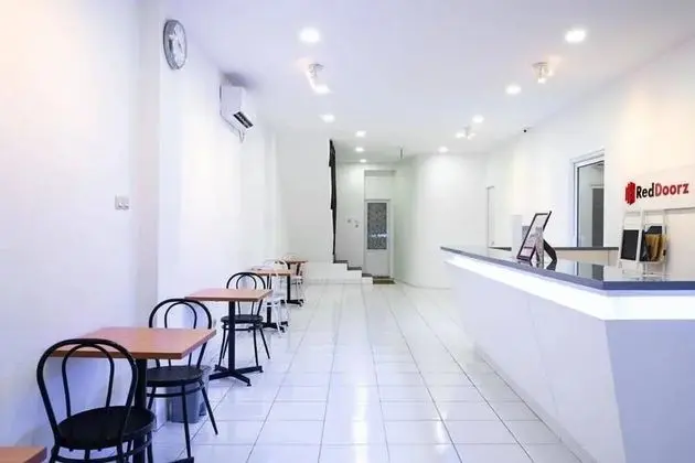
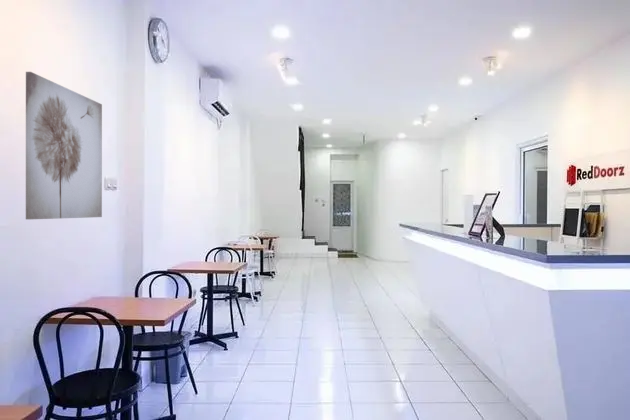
+ wall art (68, 154)
